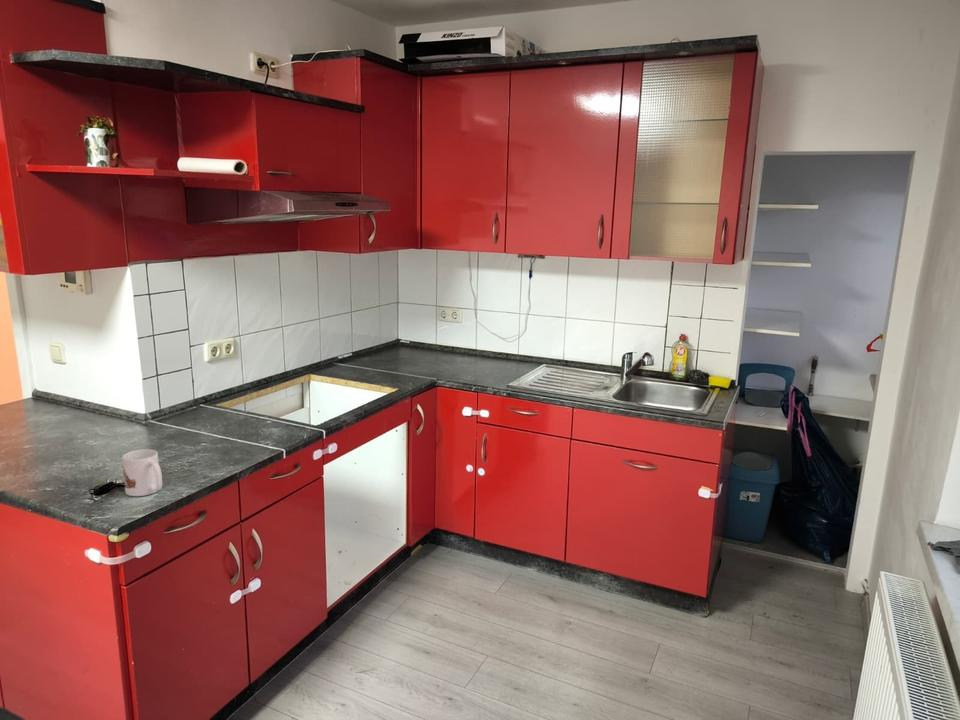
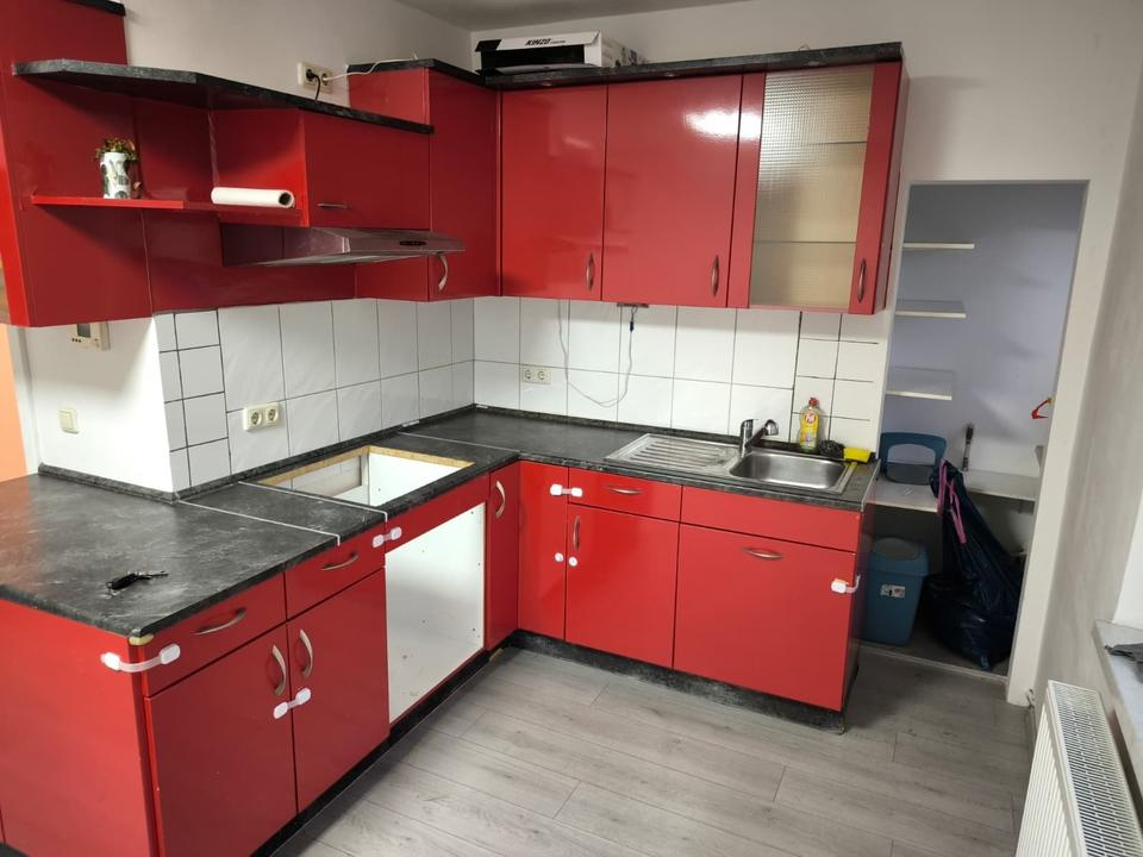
- mug (145, 473)
